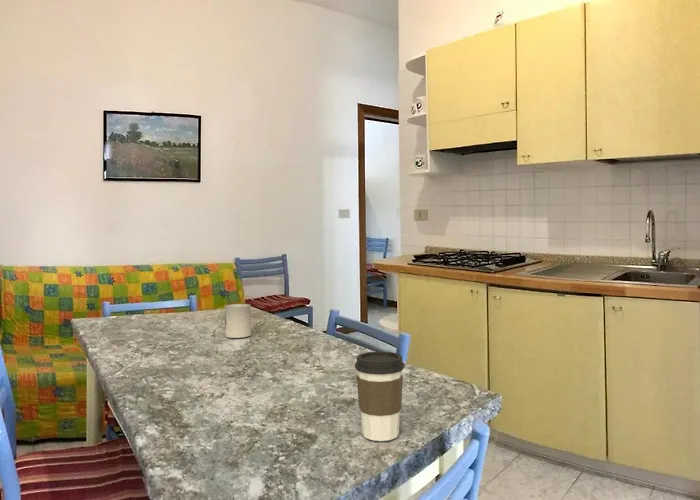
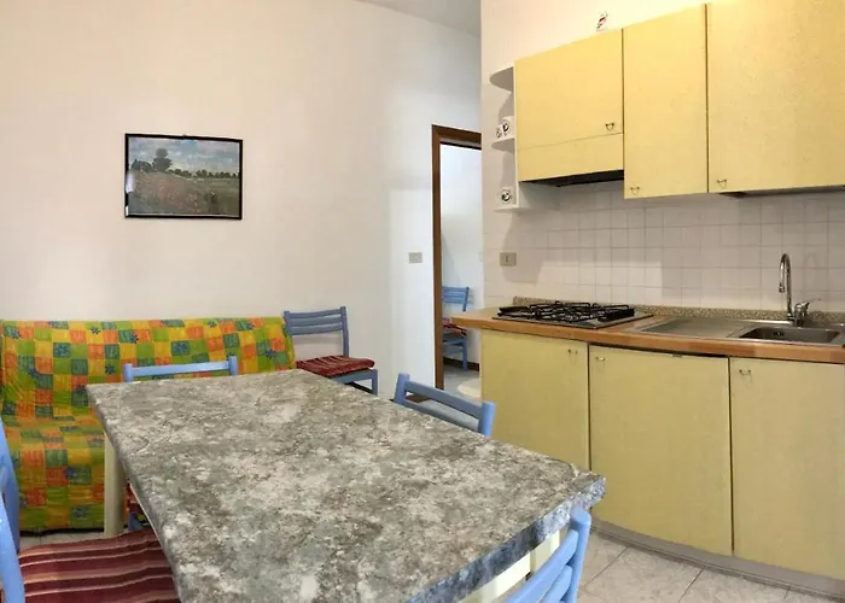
- cup (240, 319)
- coffee cup (379, 395)
